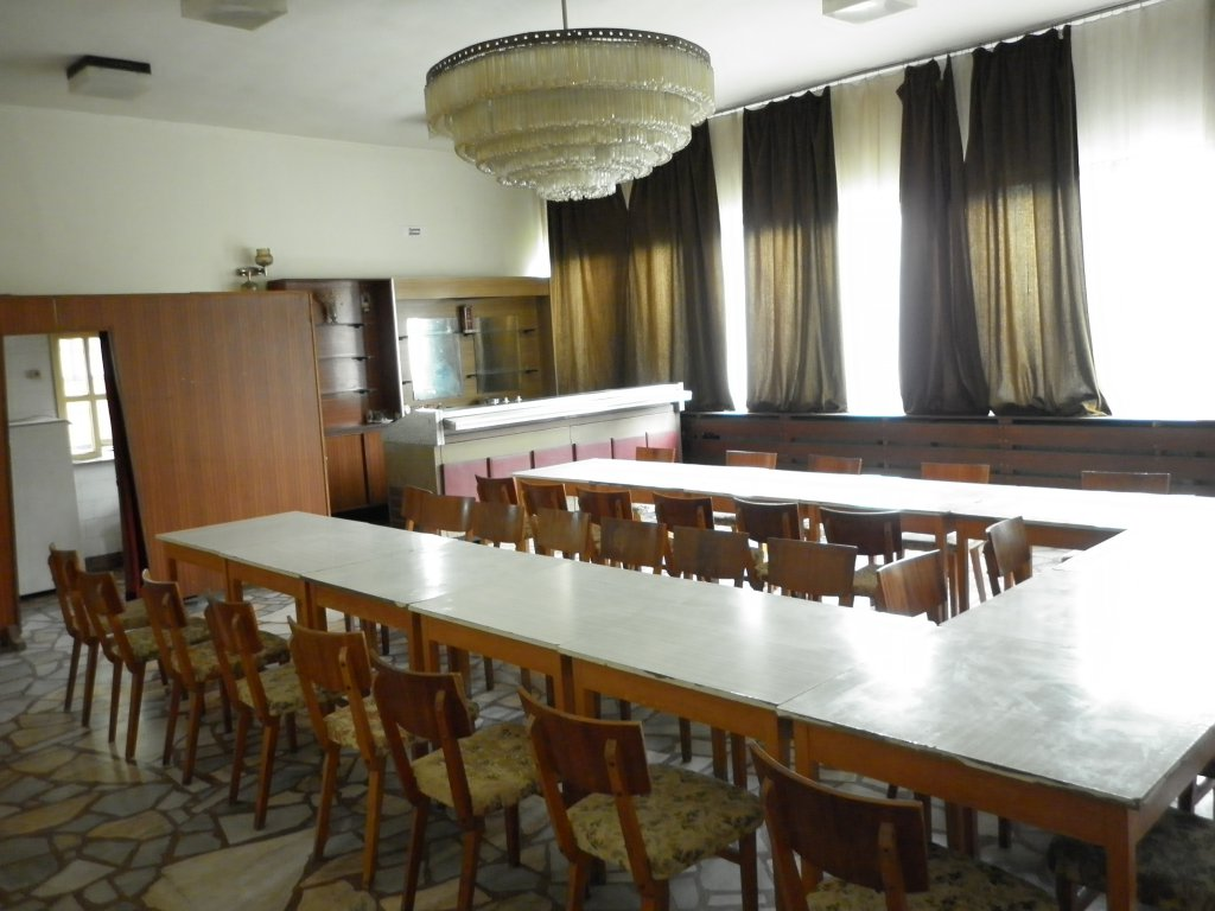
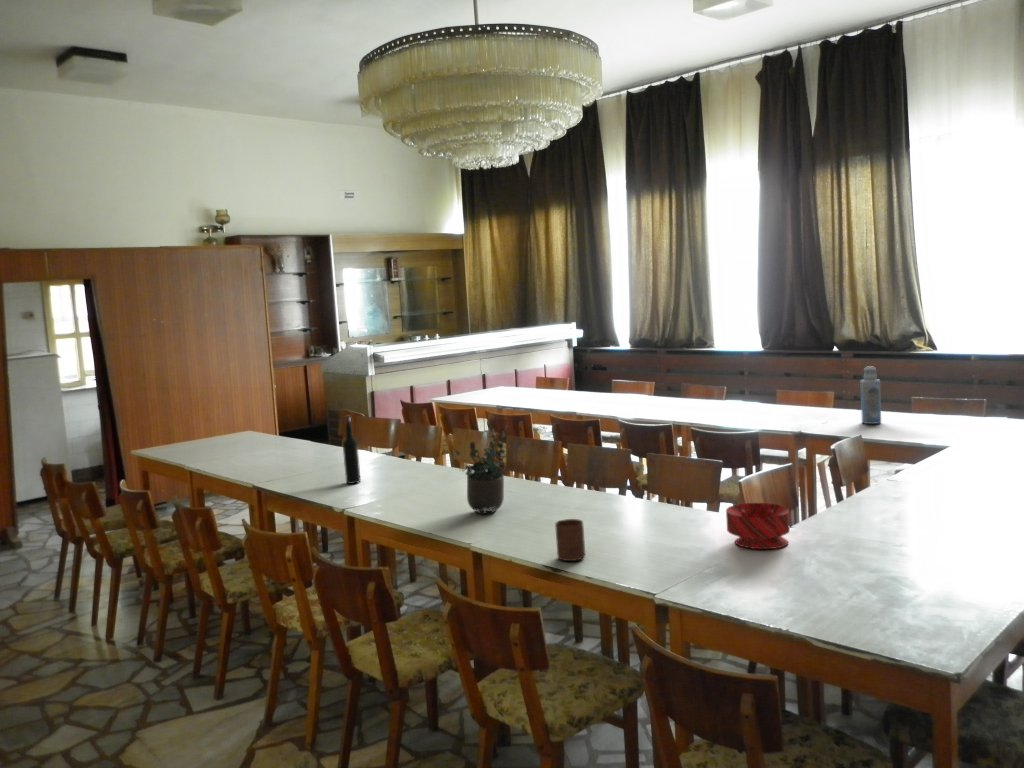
+ bowl (757, 525)
+ cup (569, 538)
+ wine bottle (350, 449)
+ potted plant (489, 465)
+ bottle (870, 394)
